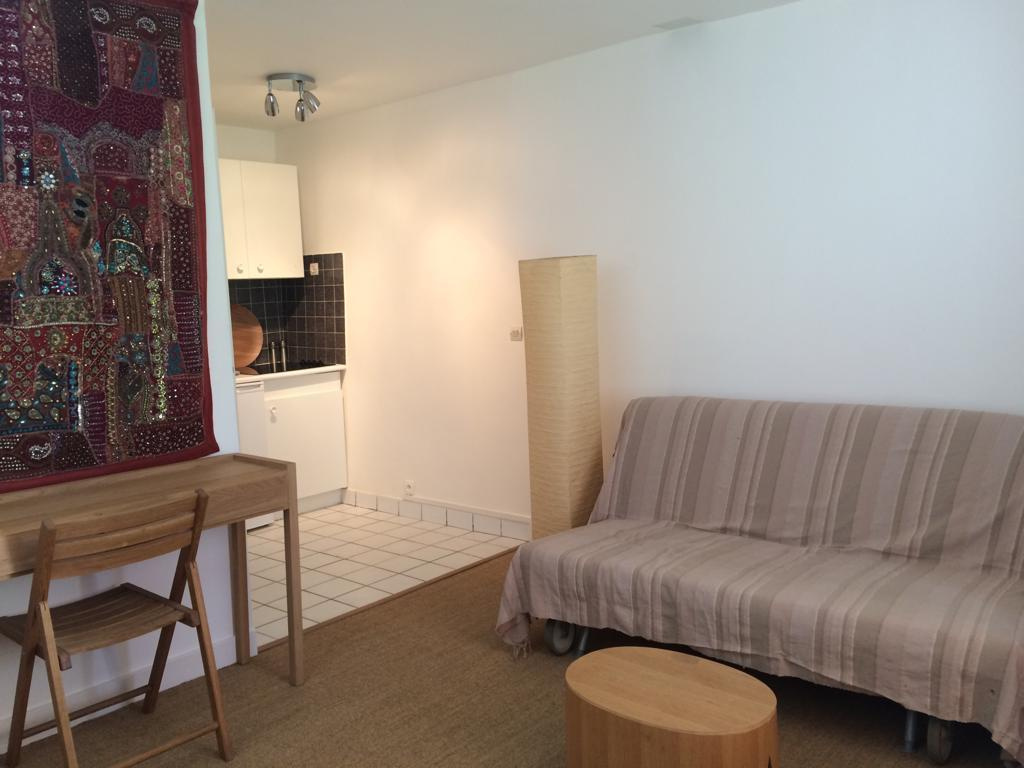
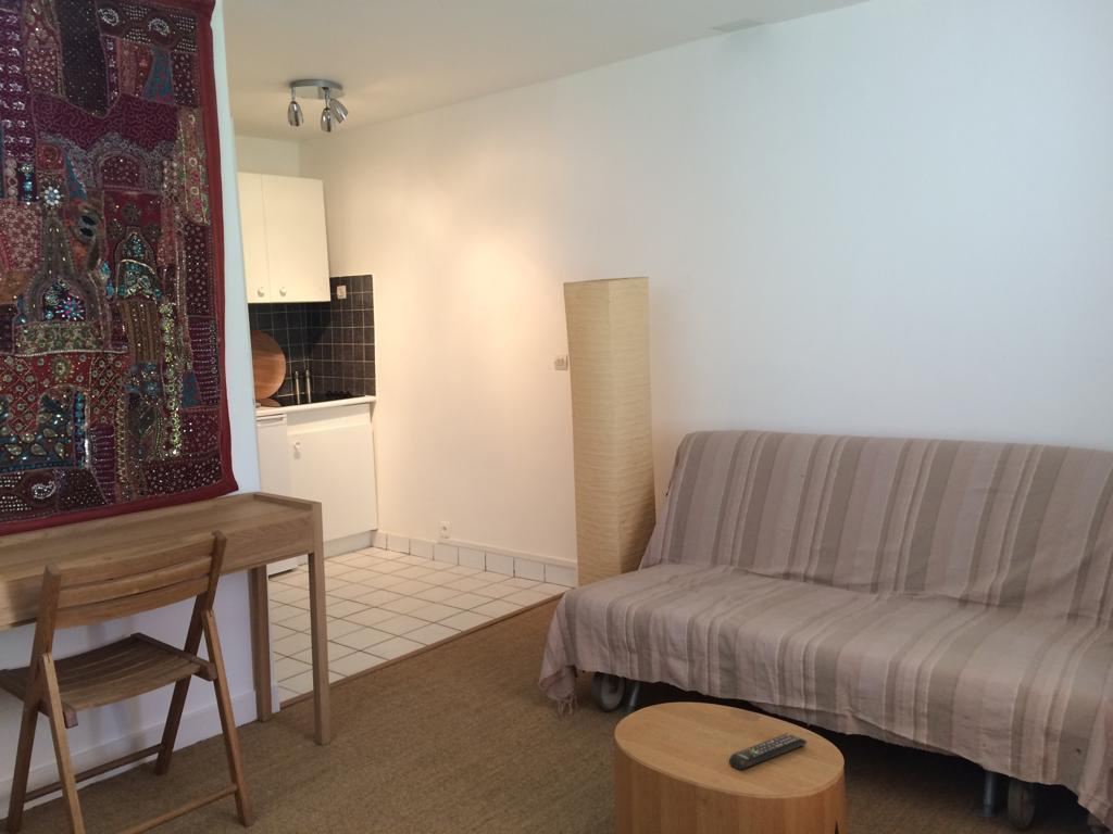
+ remote control (768, 750)
